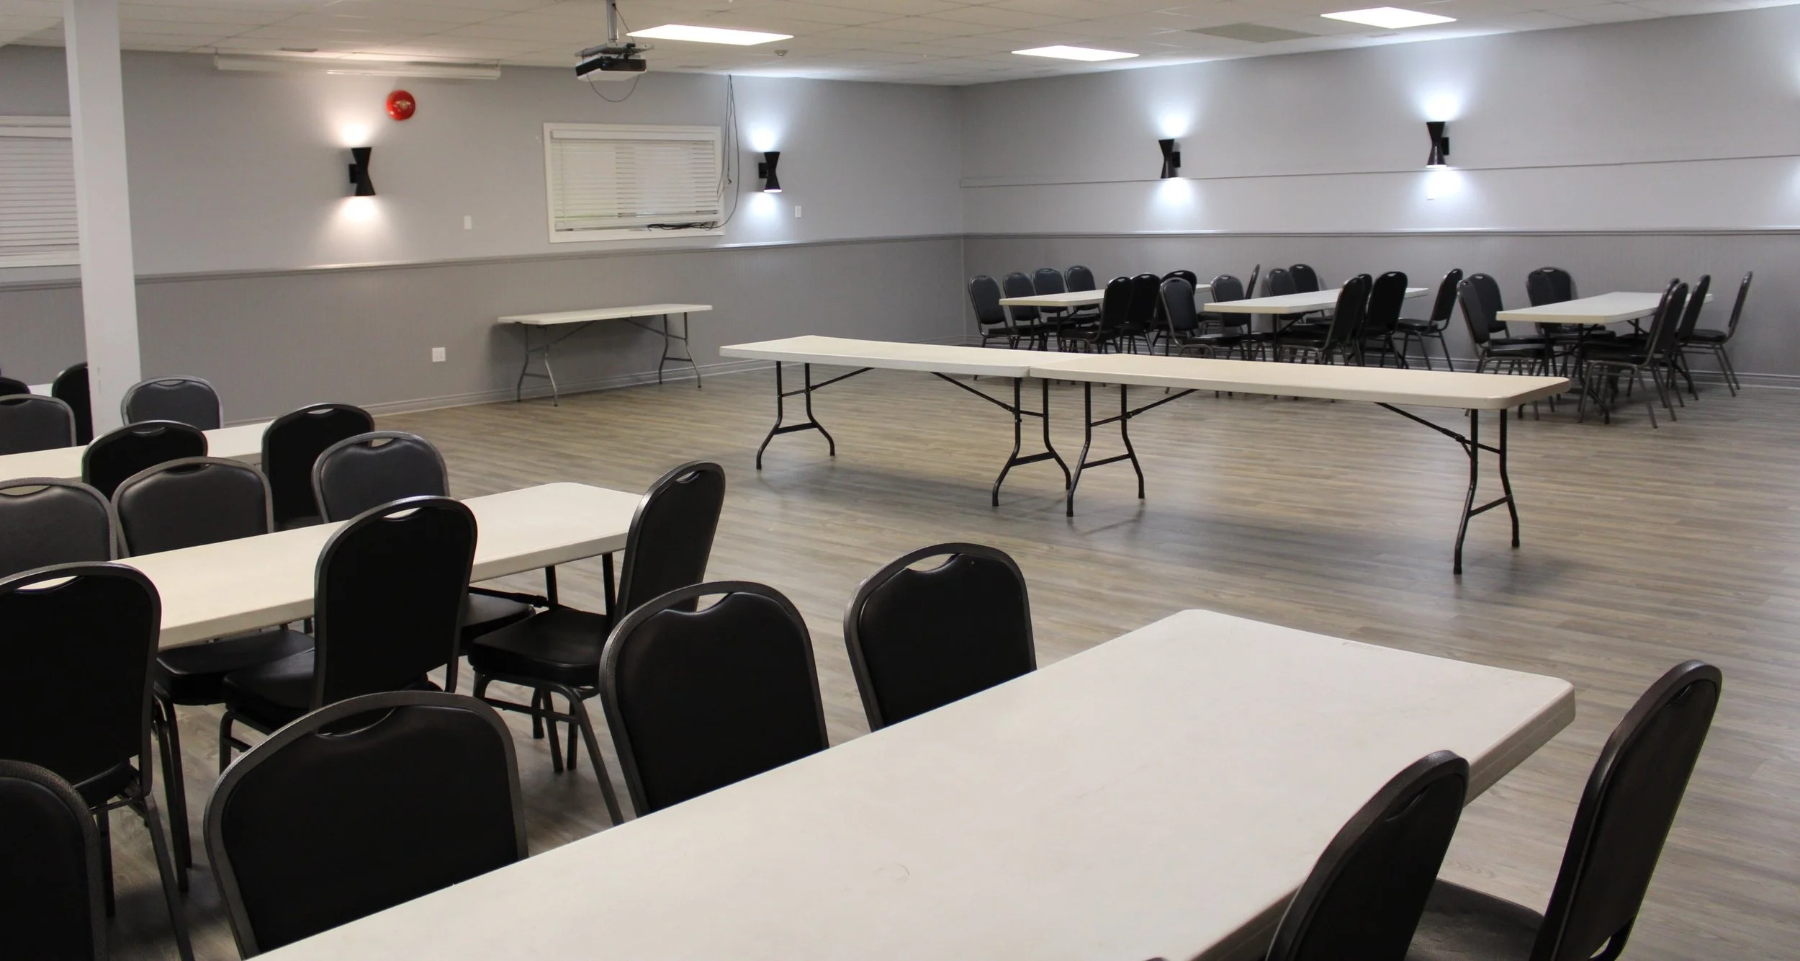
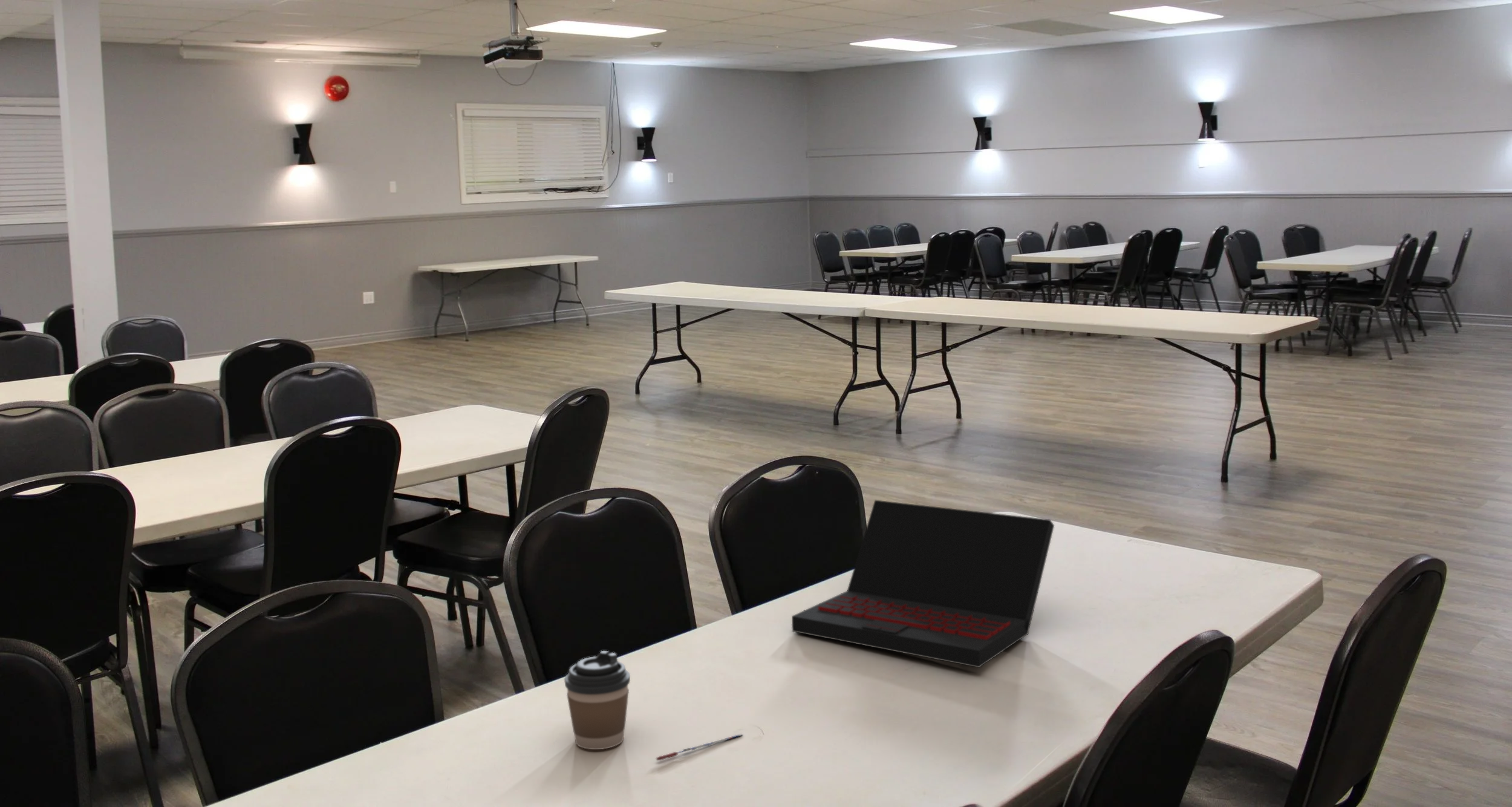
+ laptop (924, 573)
+ coffee cup (598, 699)
+ pen (700, 746)
